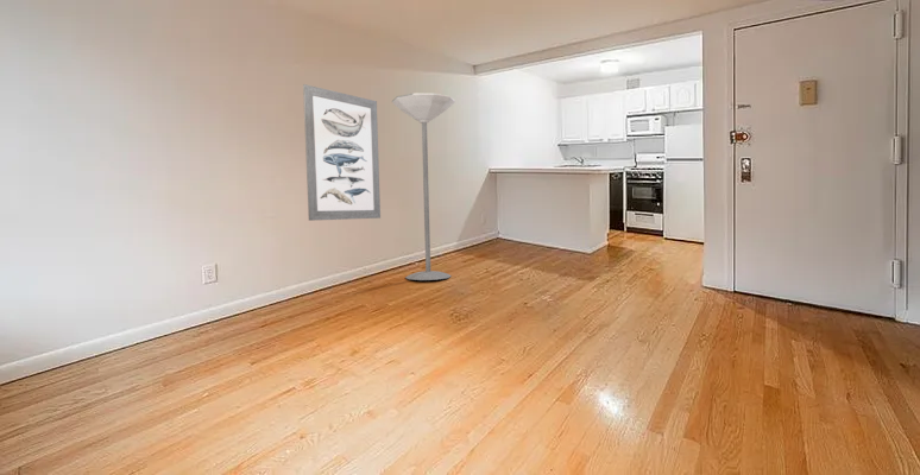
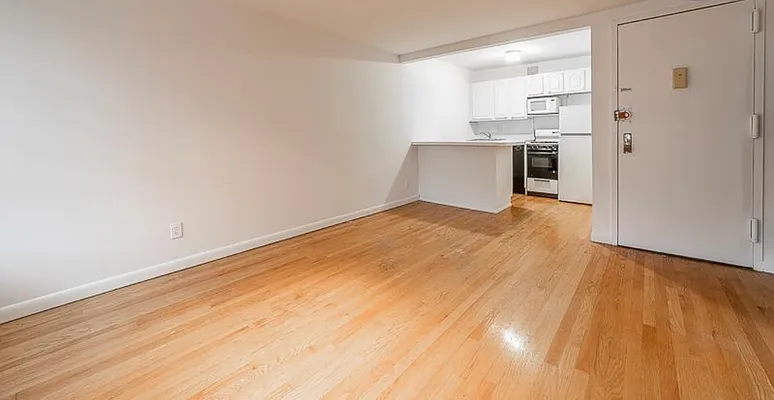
- floor lamp (426, 189)
- wall art (345, 157)
